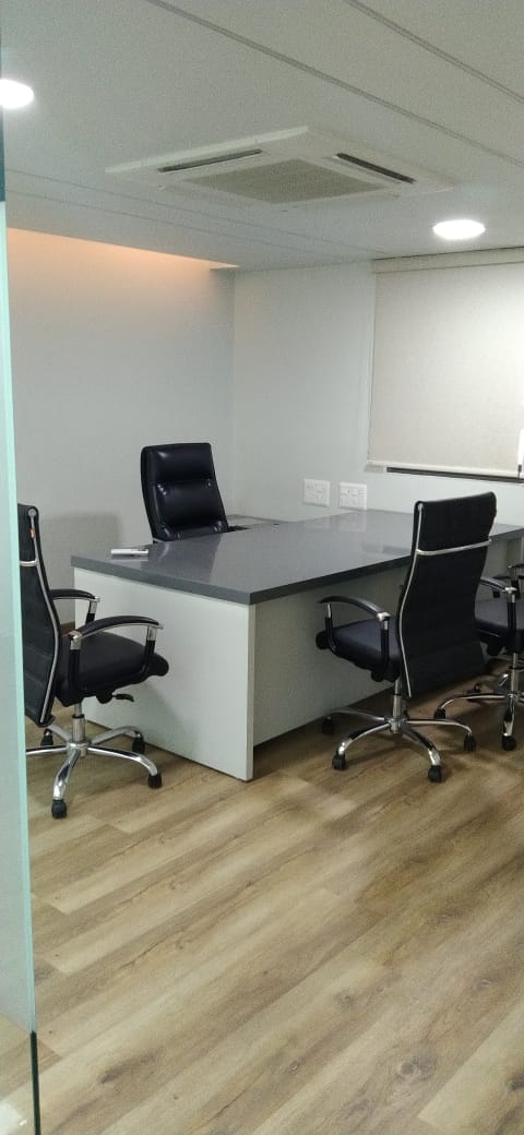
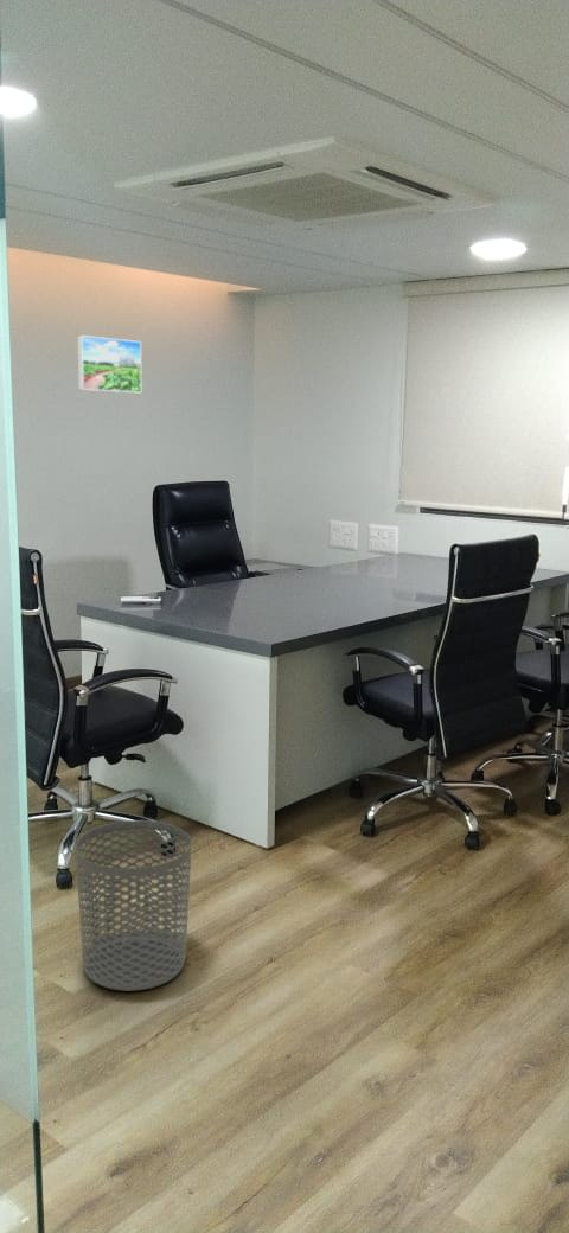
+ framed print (110, 364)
+ waste bin (134, 905)
